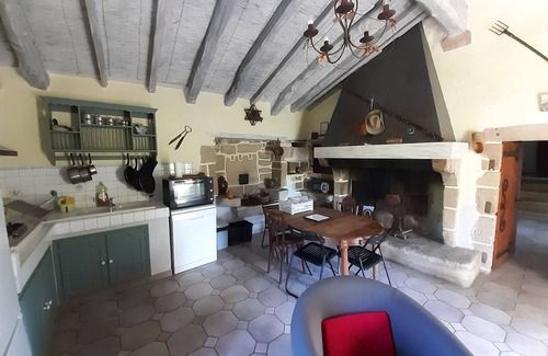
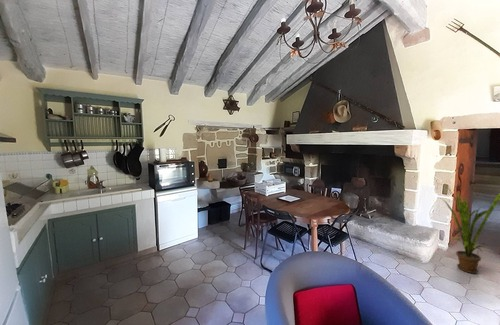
+ house plant (463, 228)
